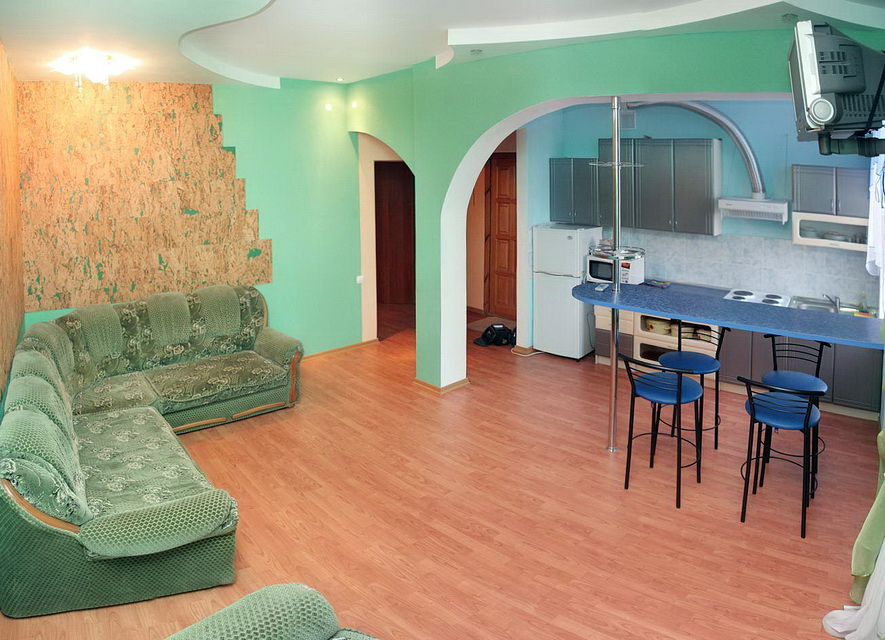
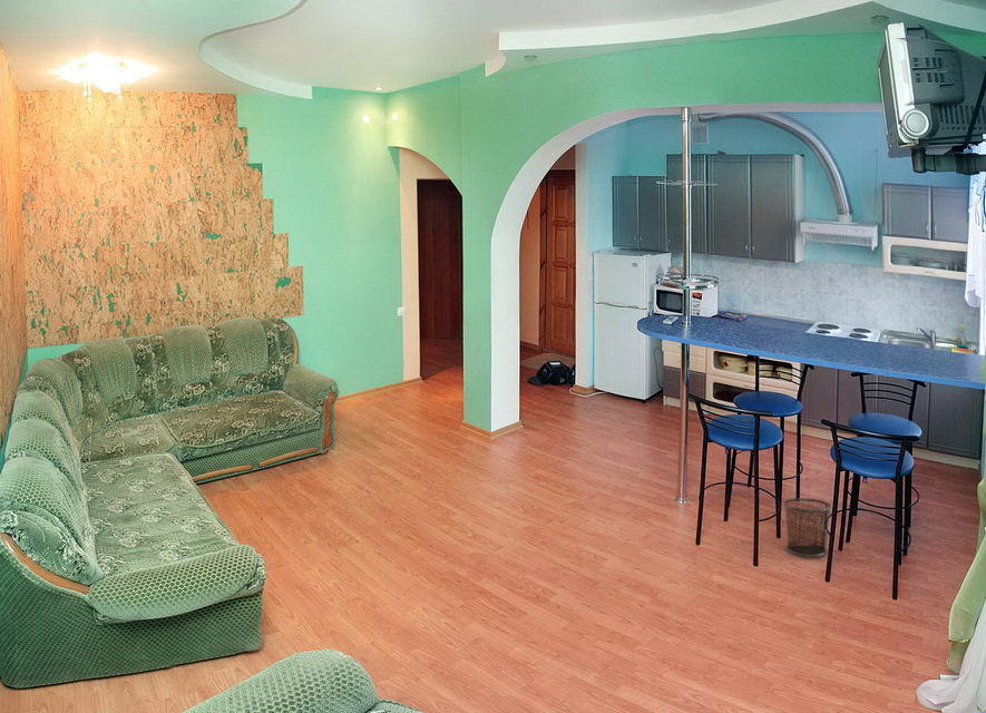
+ waste bin (807, 527)
